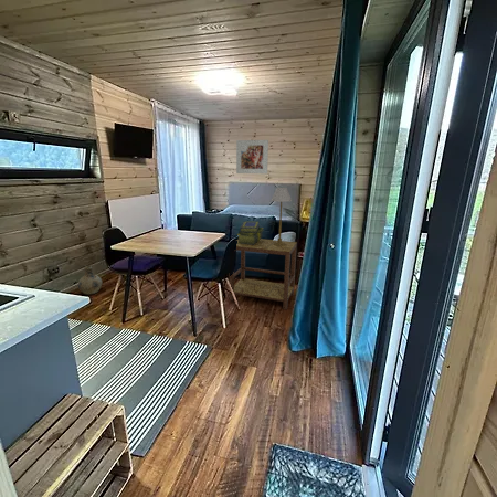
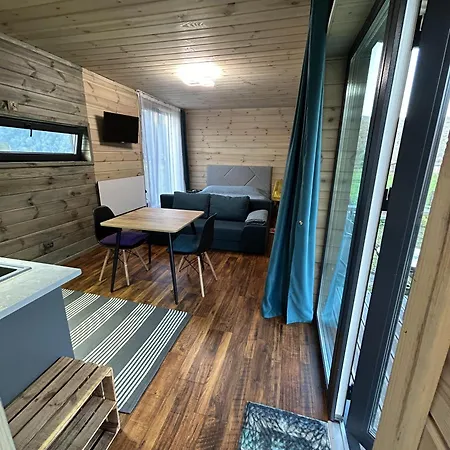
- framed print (252, 157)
- stack of books (250, 232)
- table lamp (281, 216)
- ceramic jug (89, 279)
- side table (263, 271)
